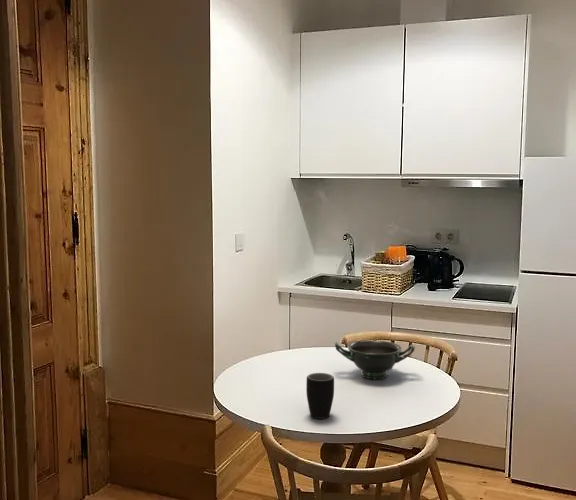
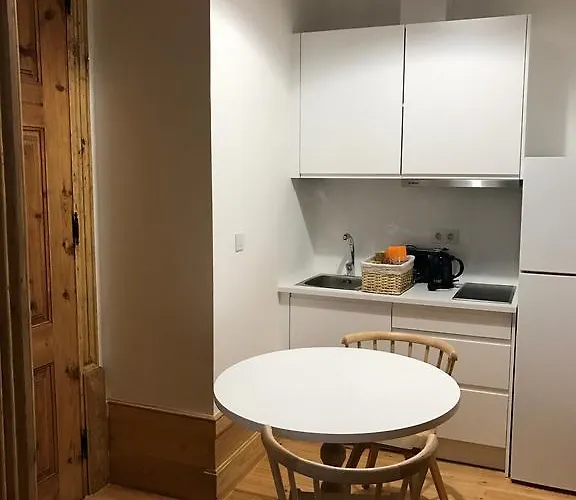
- bowl (373, 359)
- mug (317, 393)
